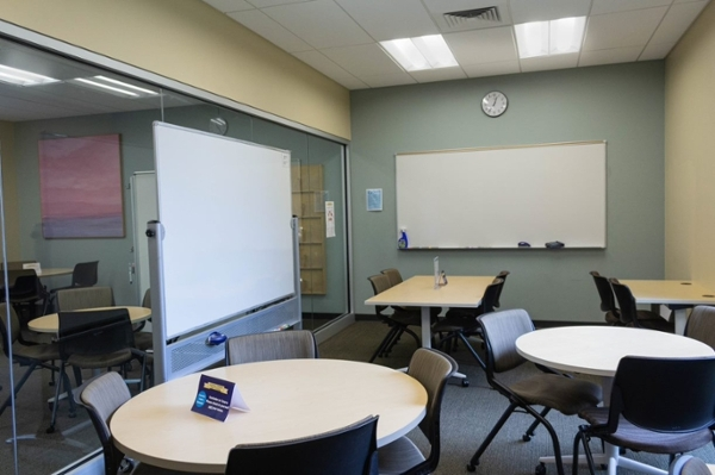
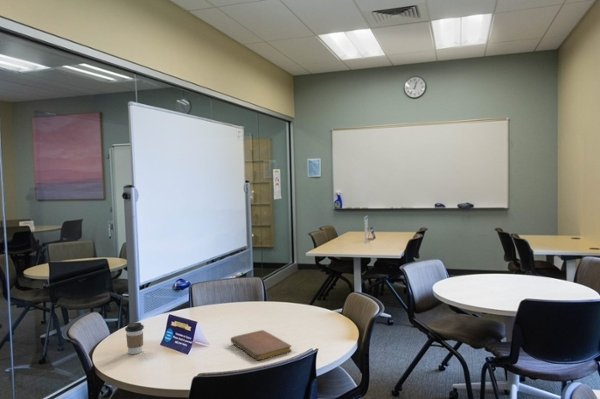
+ notebook (260, 344)
+ coffee cup (134, 338)
